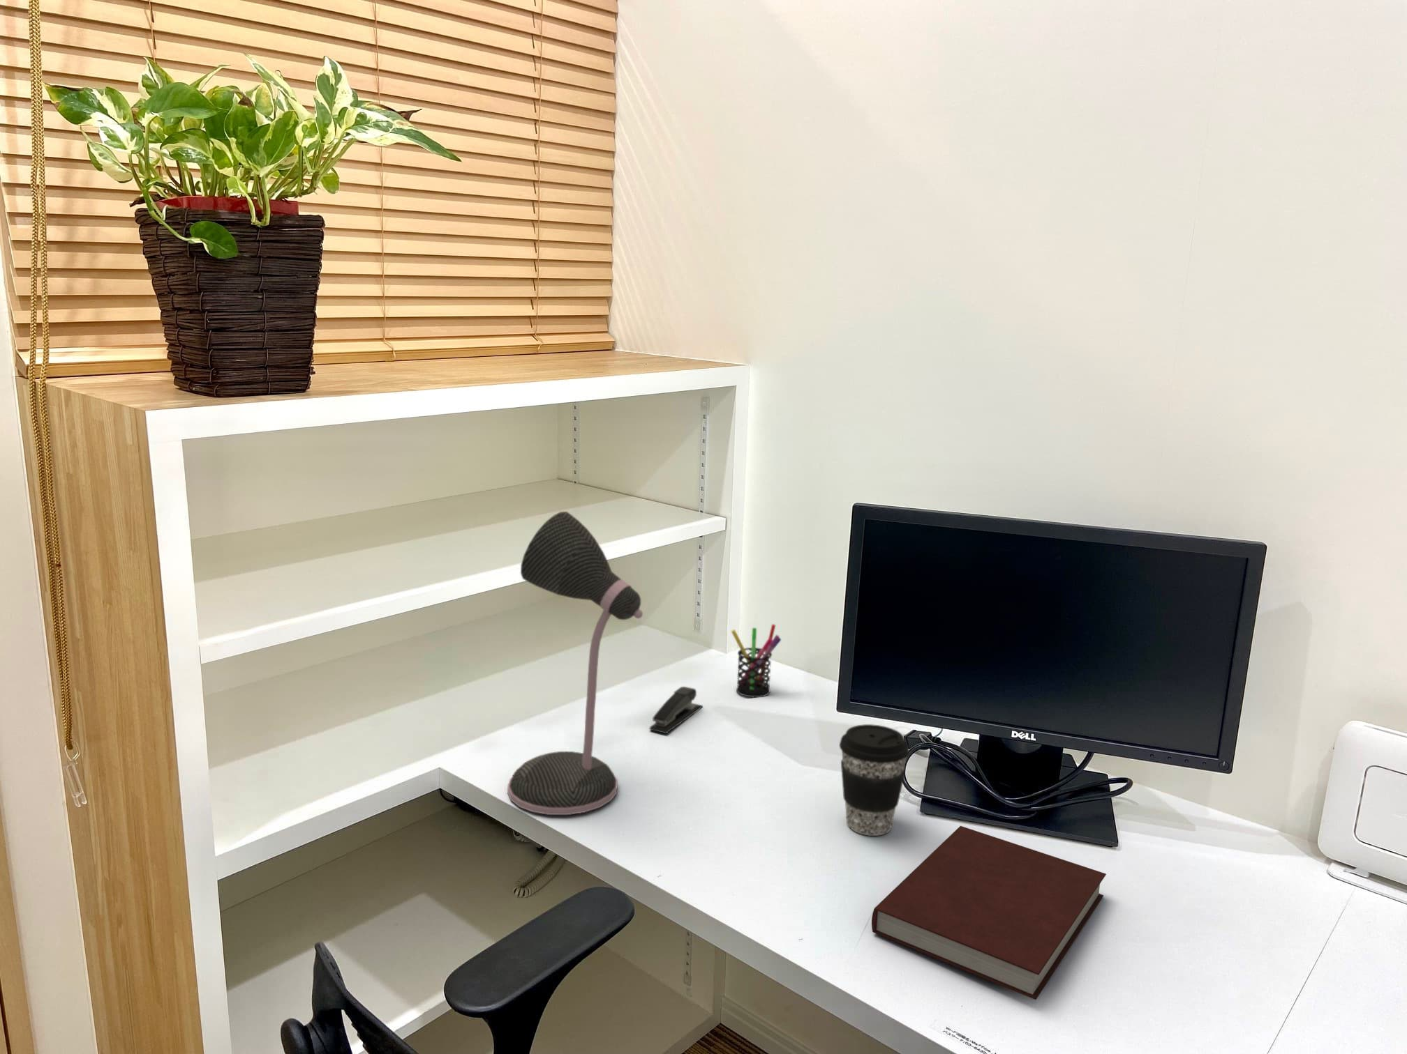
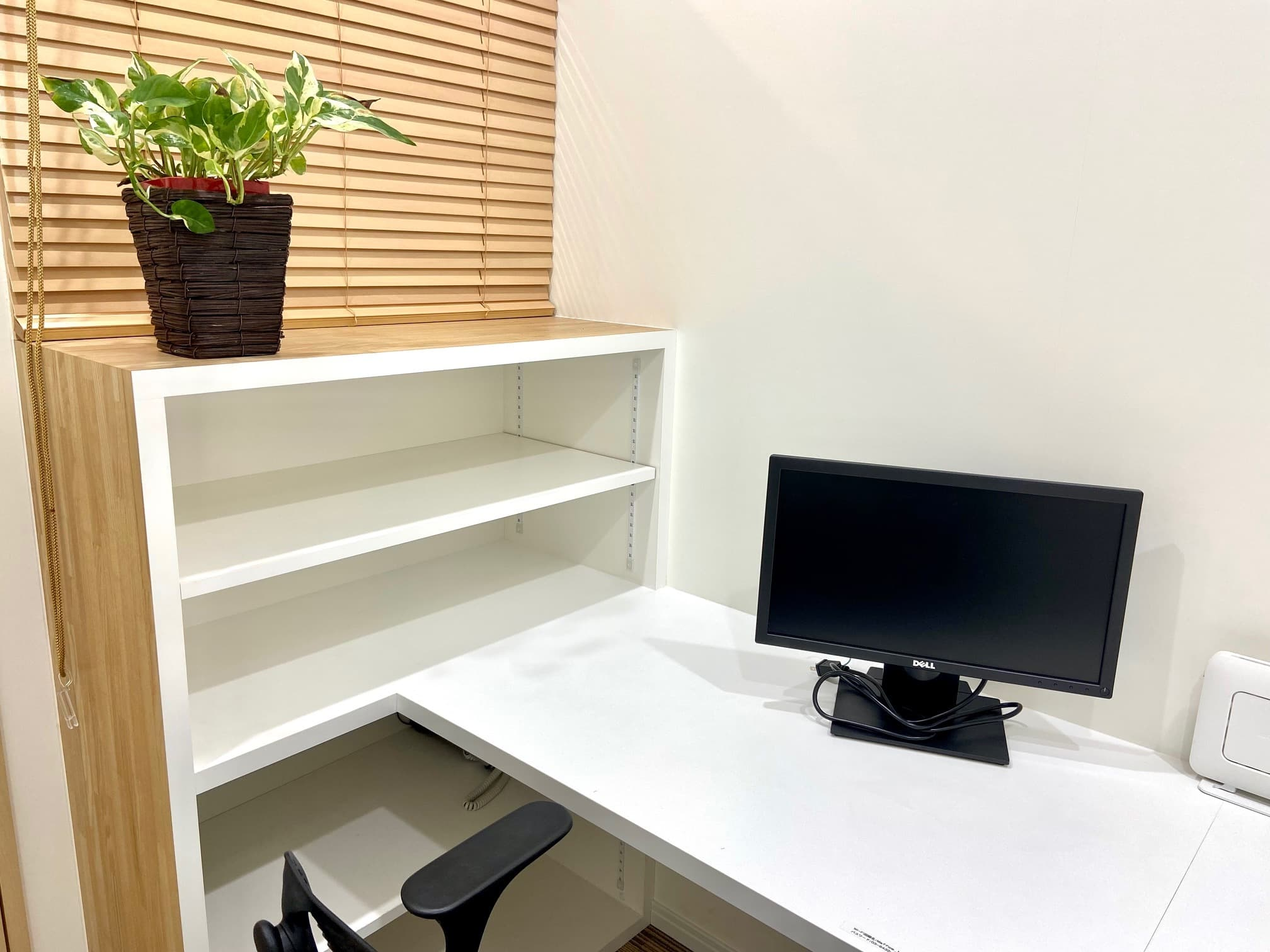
- stapler (676, 706)
- coffee cup (871, 781)
- notebook (993, 901)
- desk lamp (589, 657)
- pen holder (756, 657)
